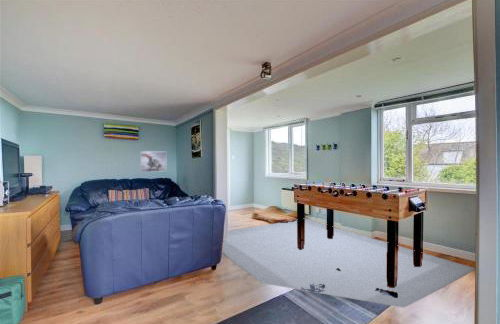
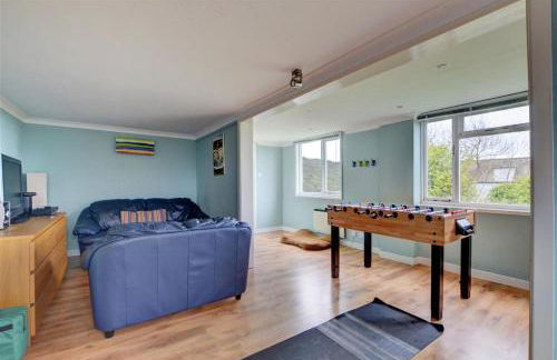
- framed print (153, 161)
- rug (312, 249)
